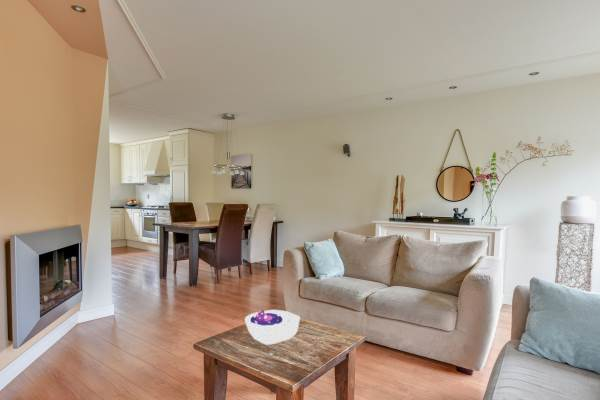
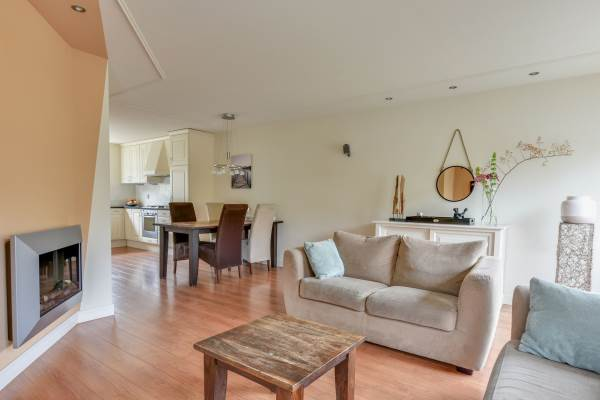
- decorative bowl (272, 325)
